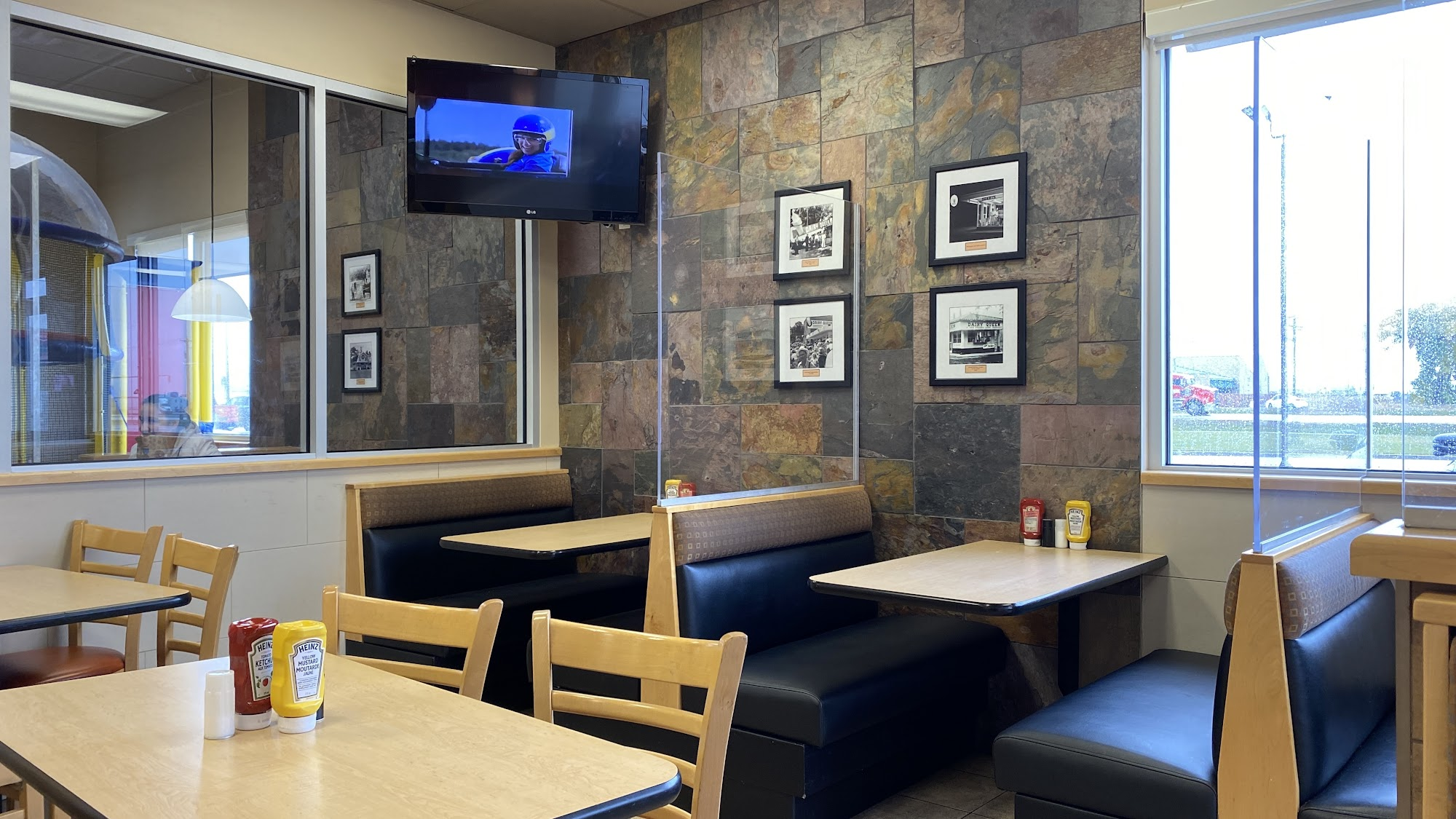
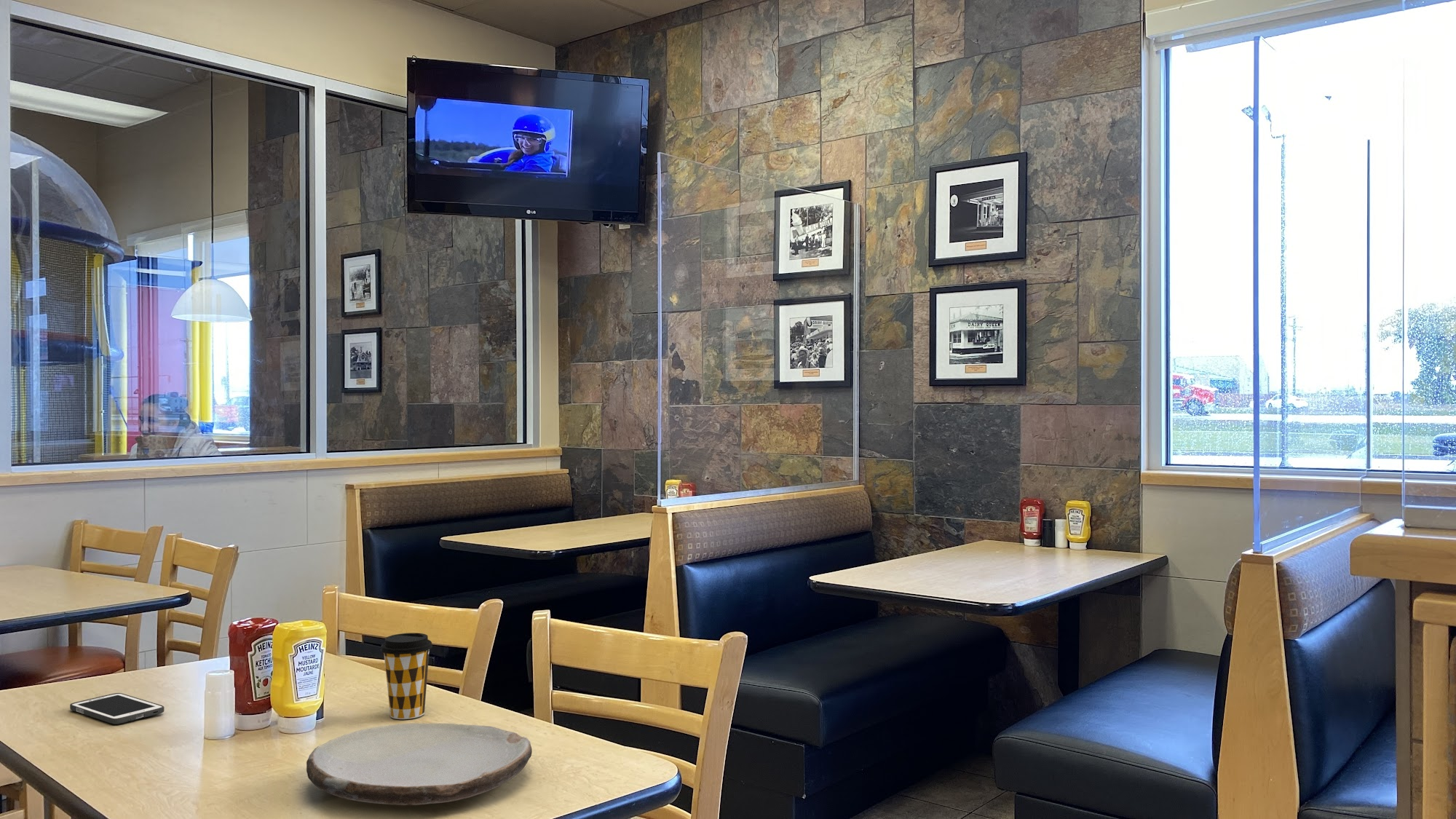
+ plate (424, 761)
+ cell phone (116, 708)
+ coffee cup (406, 676)
